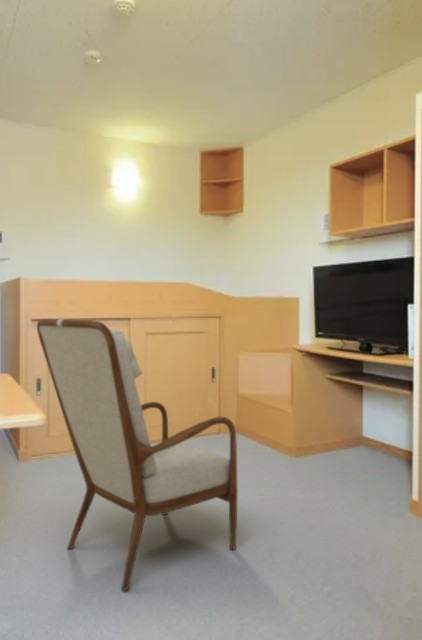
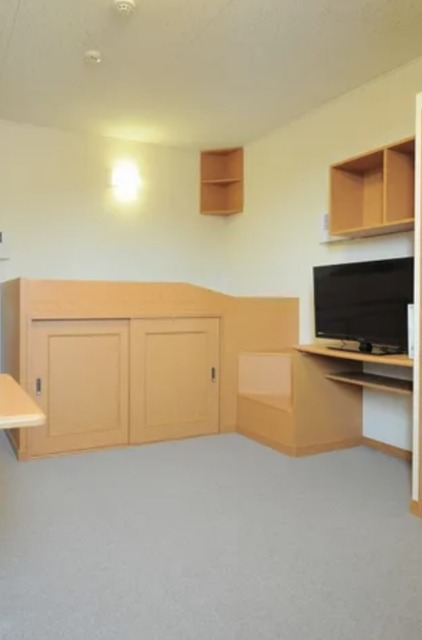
- armchair (140, 434)
